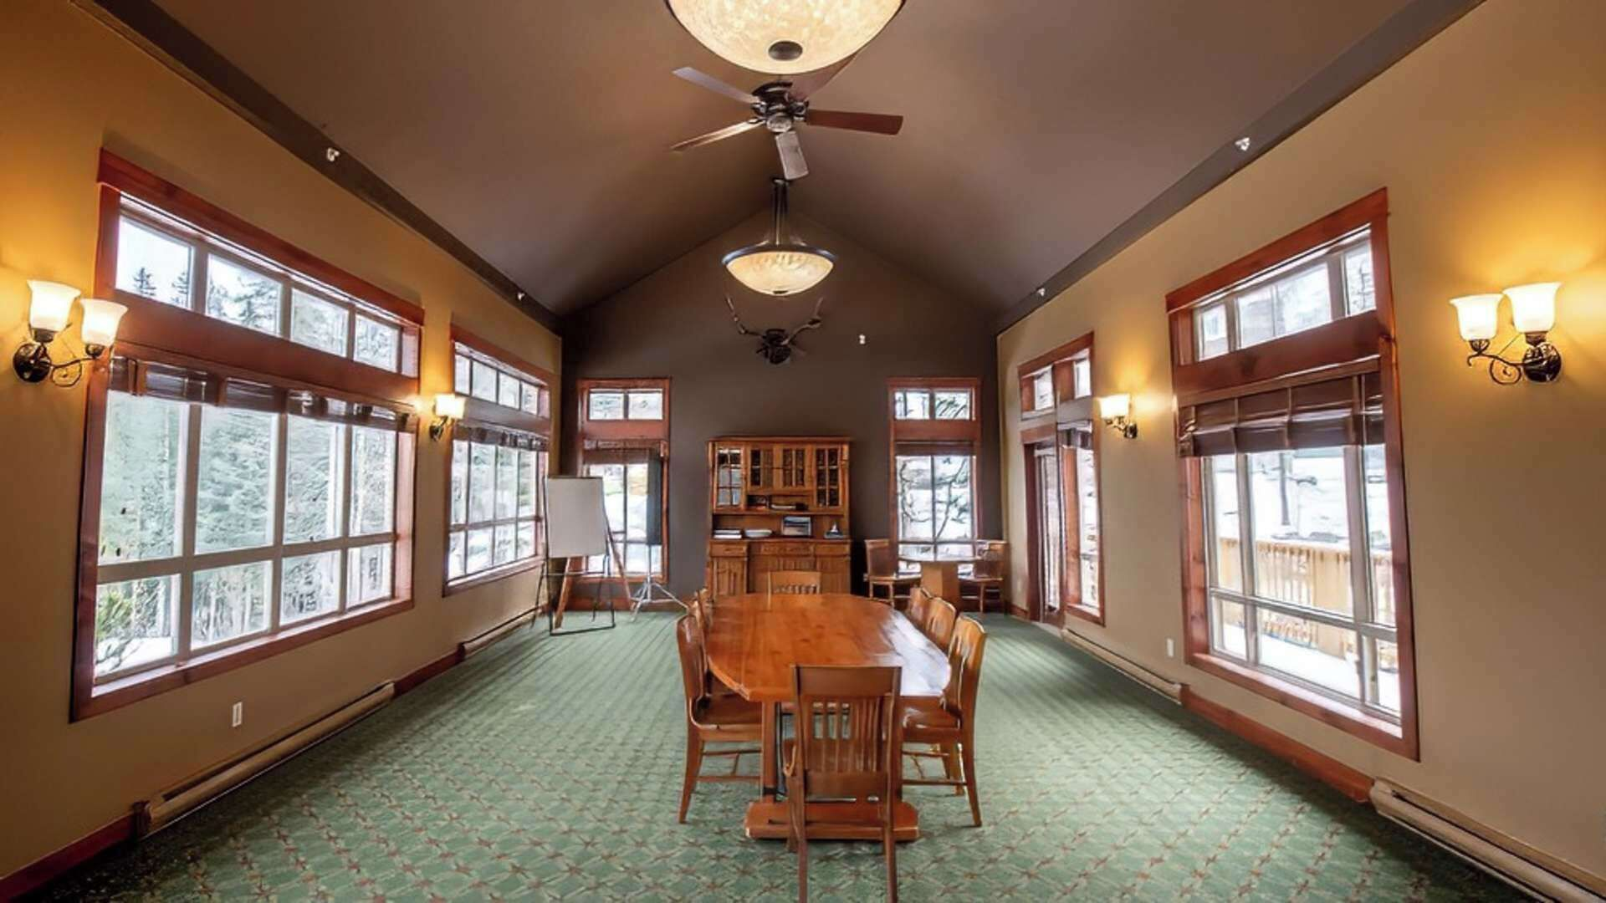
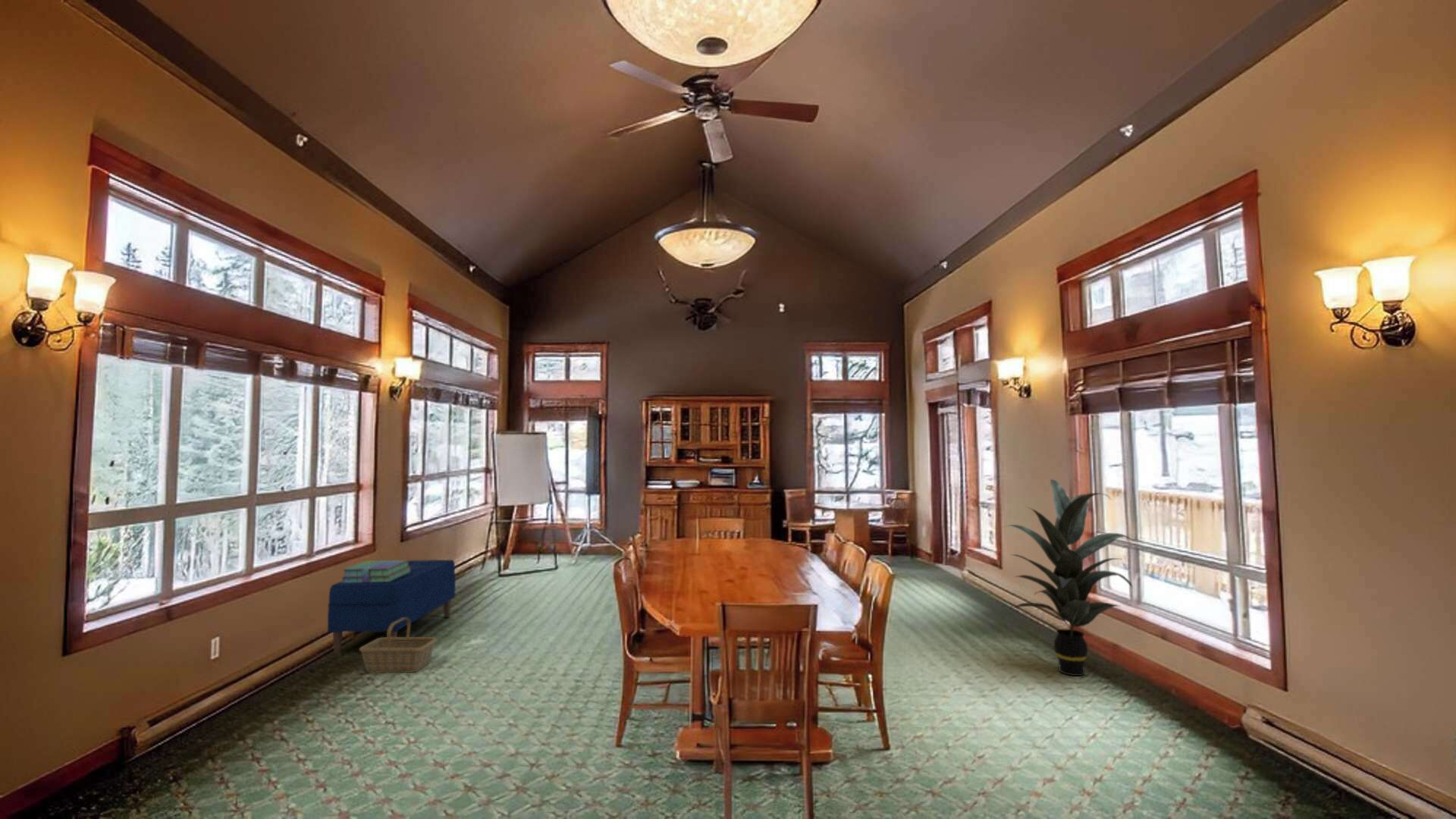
+ basket (399, 643)
+ bench (397, 601)
+ stack of books (376, 572)
+ indoor plant (1068, 574)
